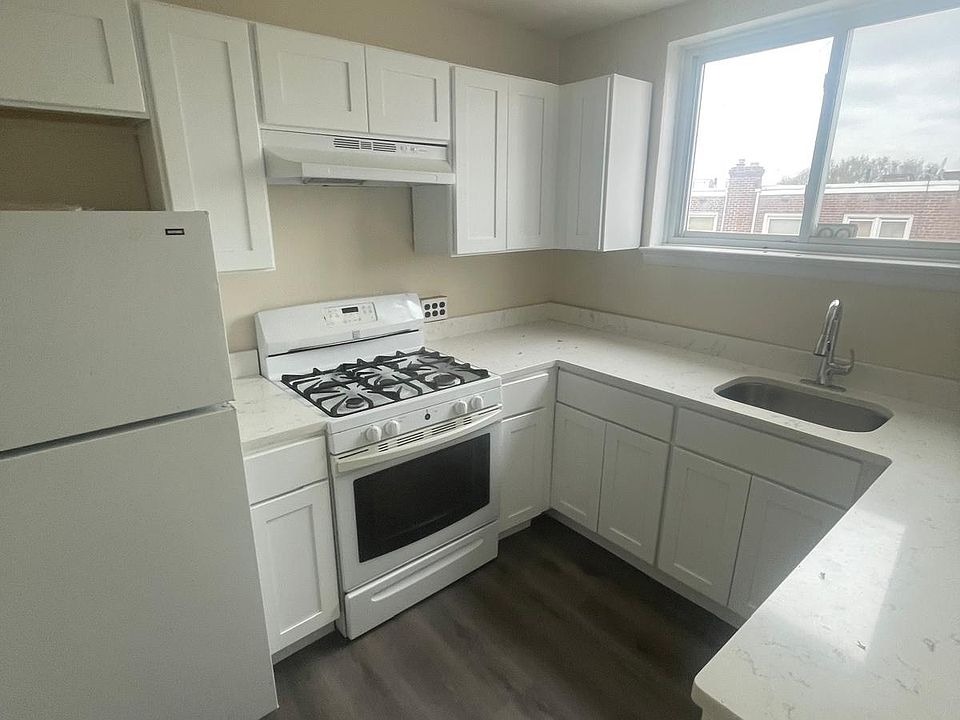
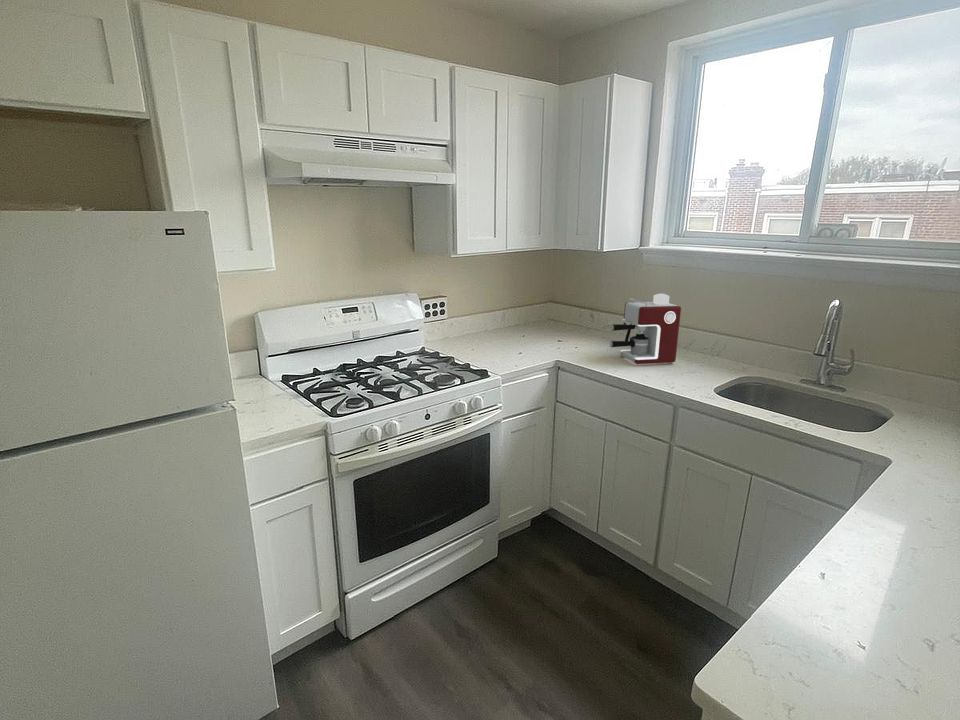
+ coffee maker (641, 327)
